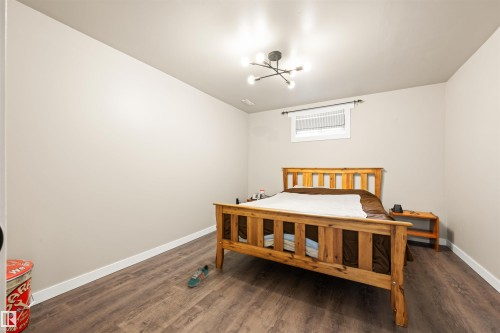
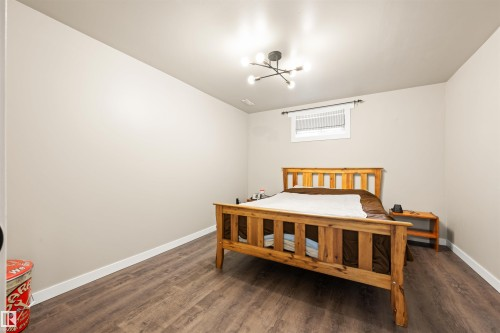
- sneaker (198, 274)
